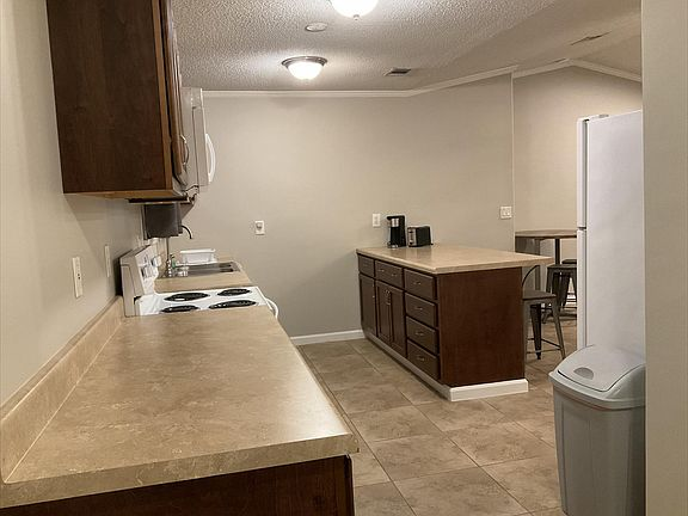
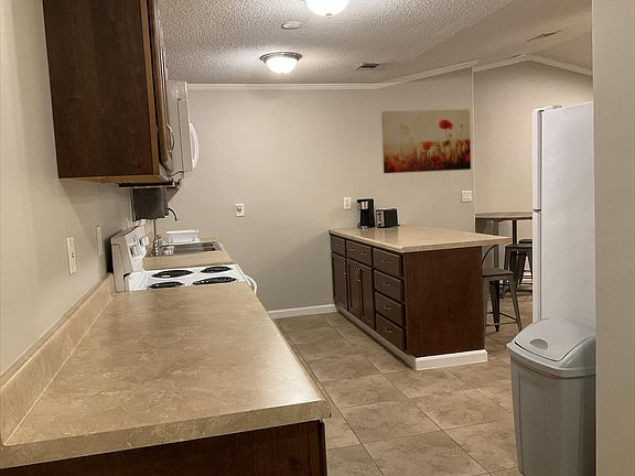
+ wall art (427, 141)
